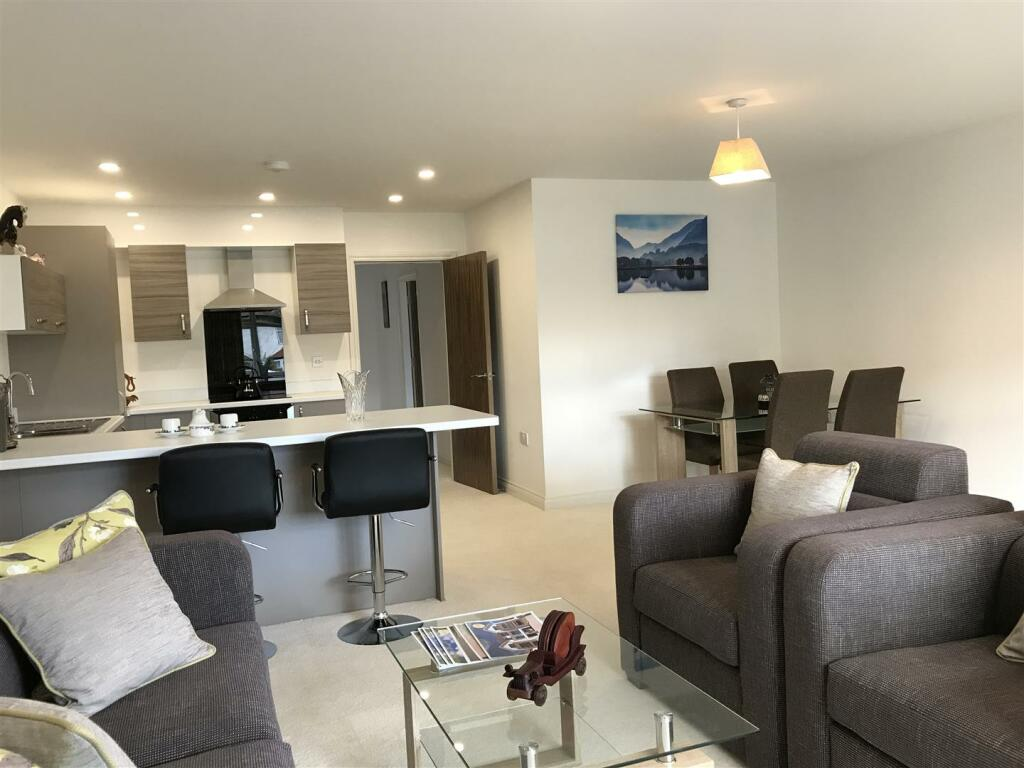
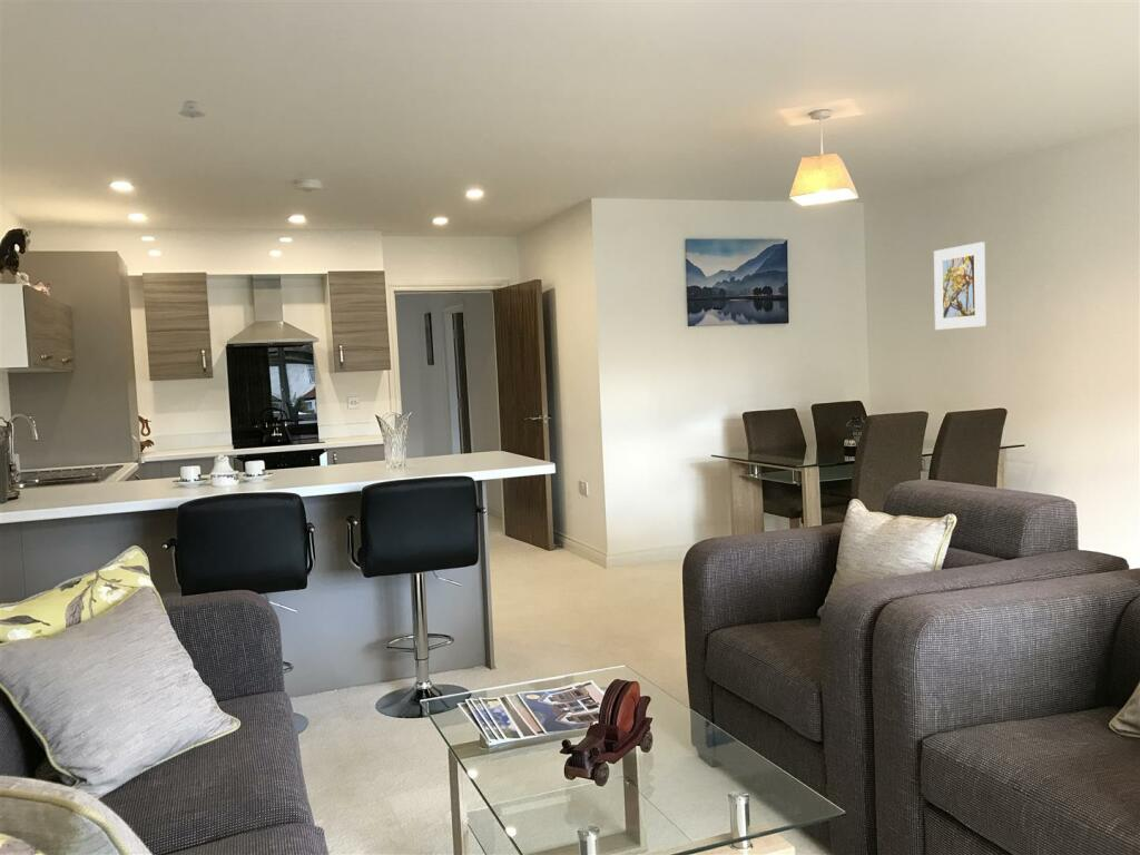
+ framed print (959, 287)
+ recessed light (191, 109)
